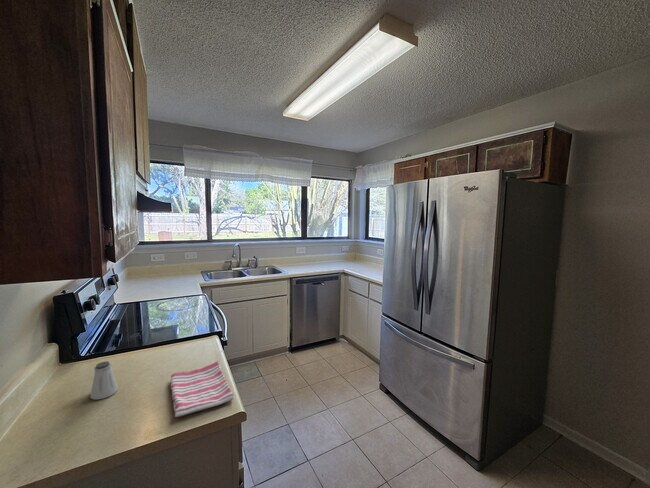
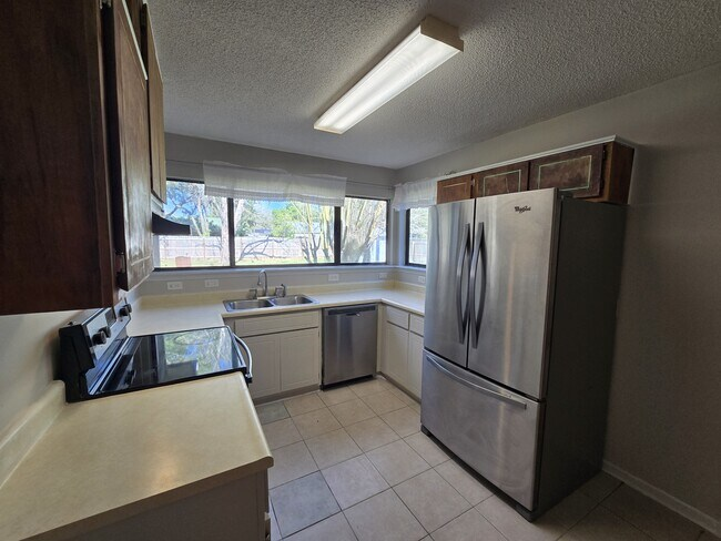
- saltshaker (103, 378)
- dish towel (200, 385)
